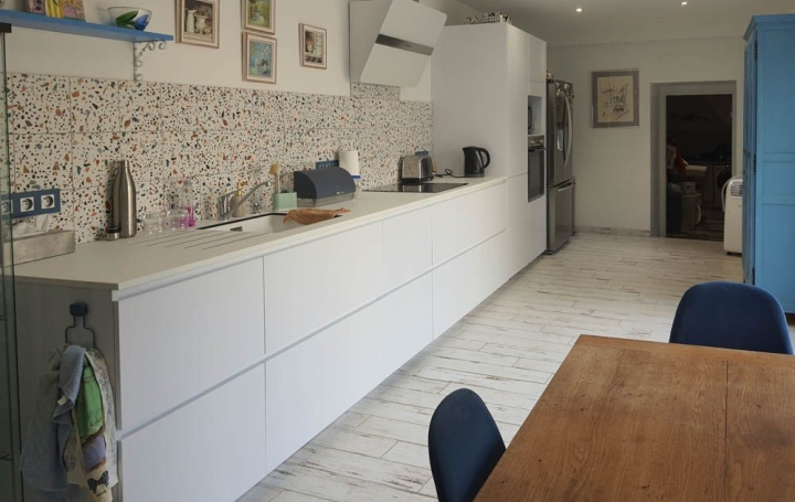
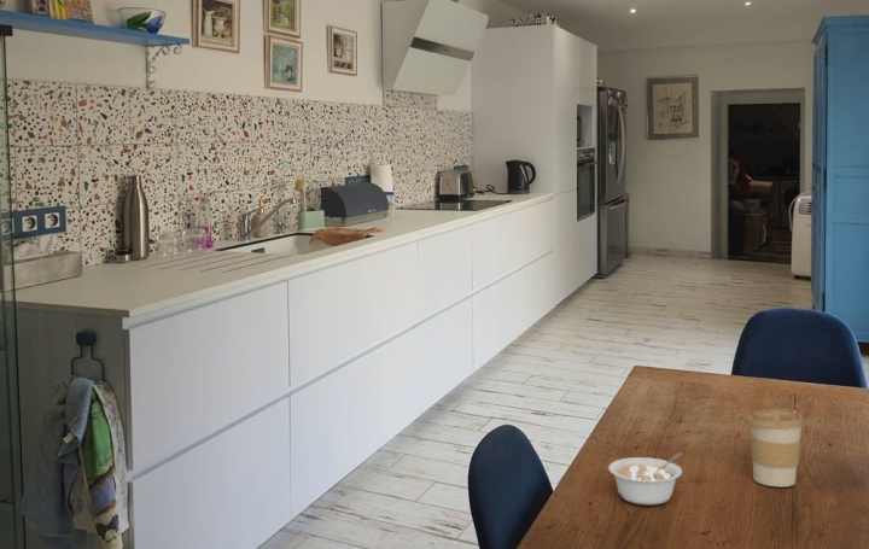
+ coffee cup (775, 445)
+ legume (645, 478)
